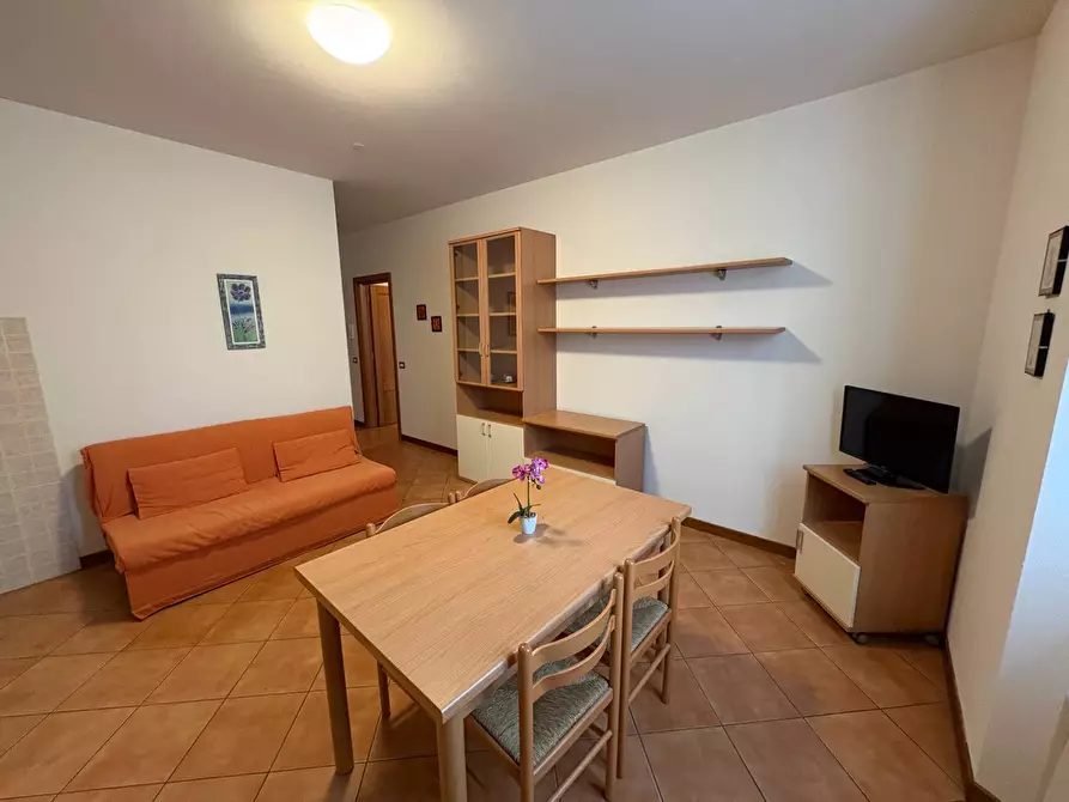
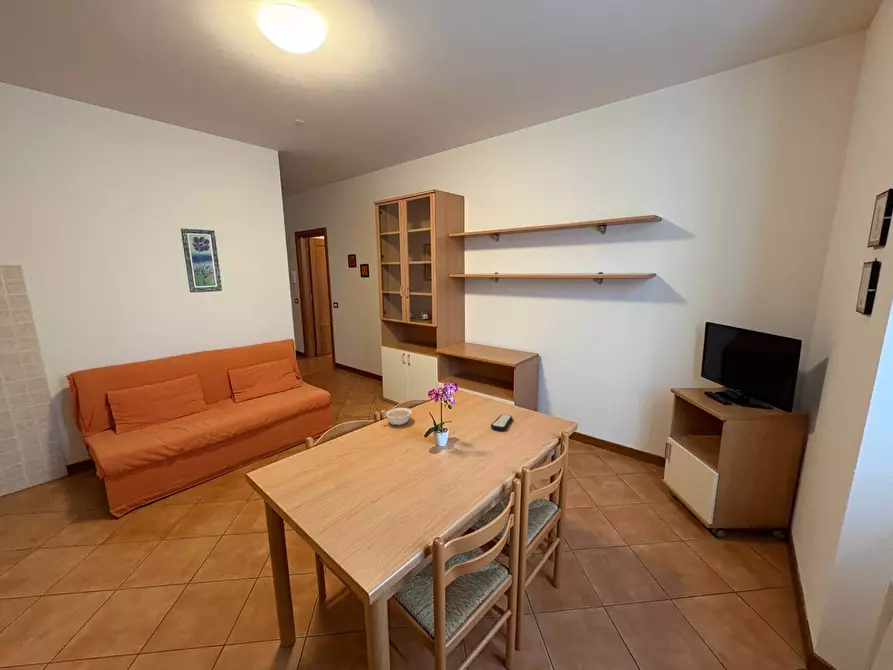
+ remote control (502, 421)
+ legume (398, 416)
